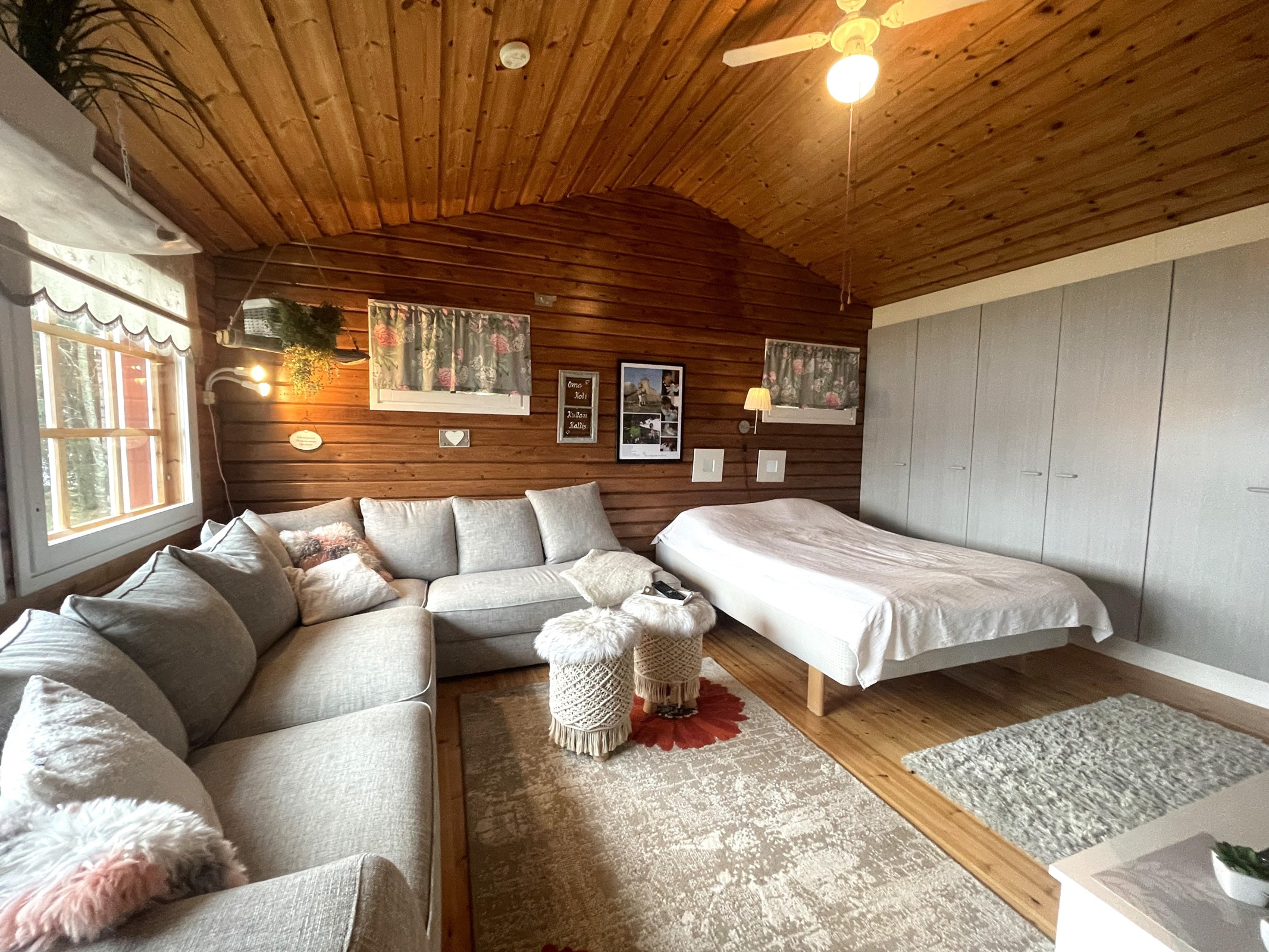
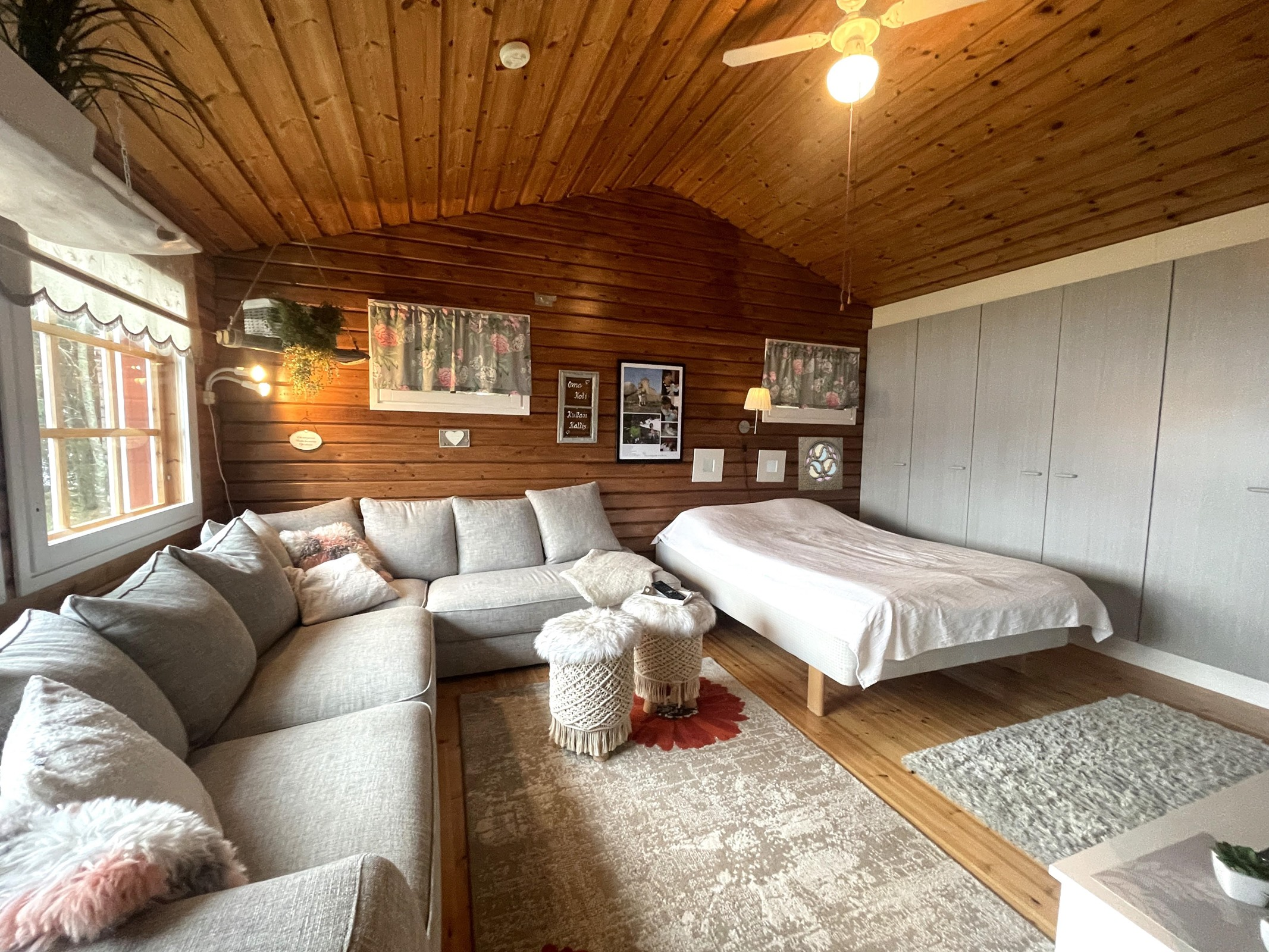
+ wall ornament (820, 464)
